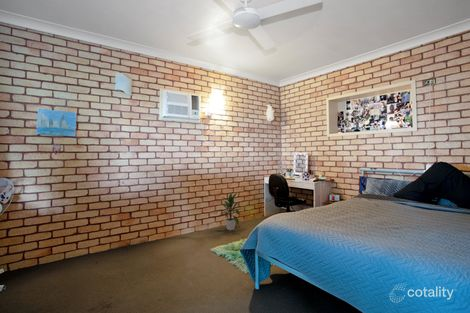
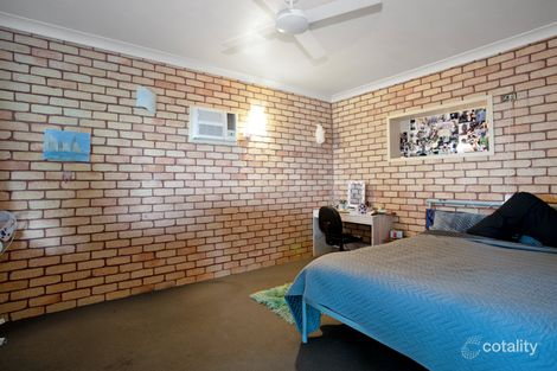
- indoor plant (230, 211)
